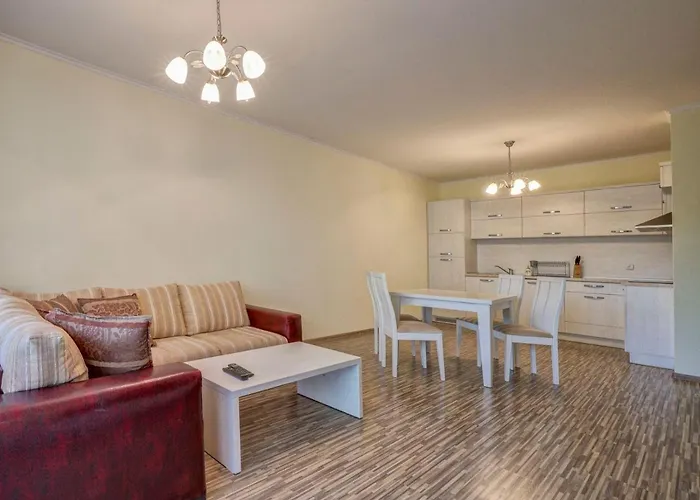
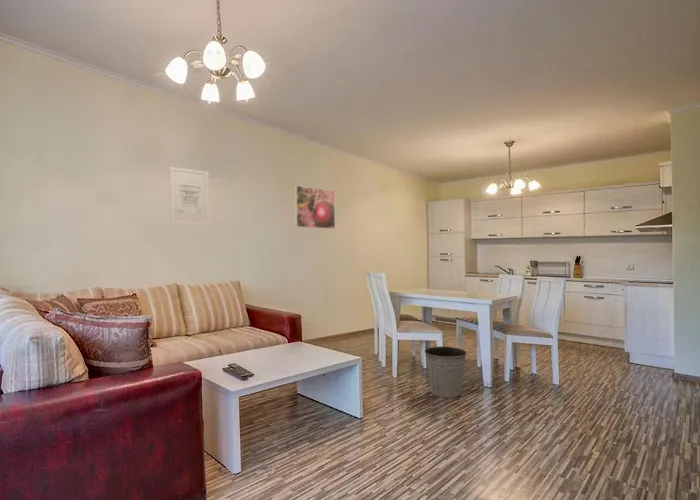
+ bucket (445, 370)
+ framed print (315, 208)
+ wall art (189, 196)
